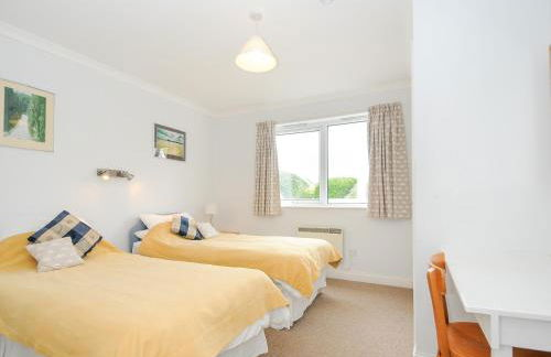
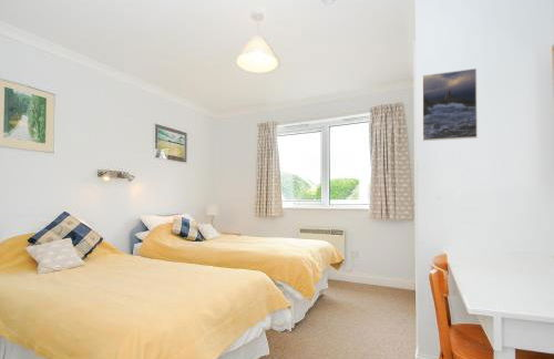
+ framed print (448, 105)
